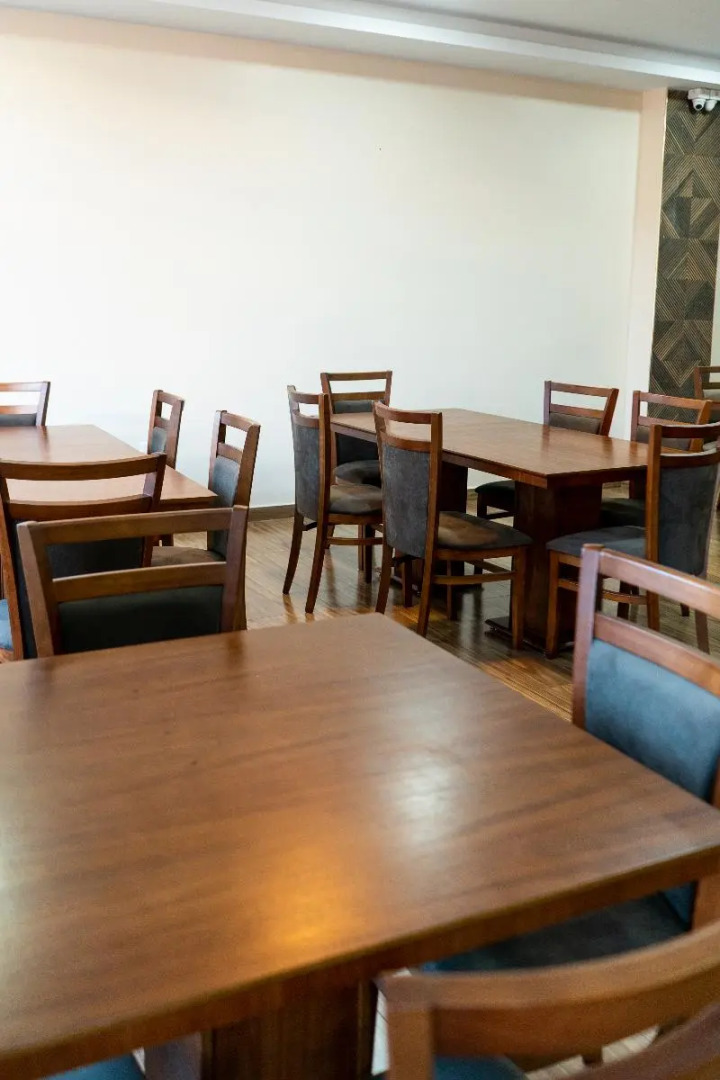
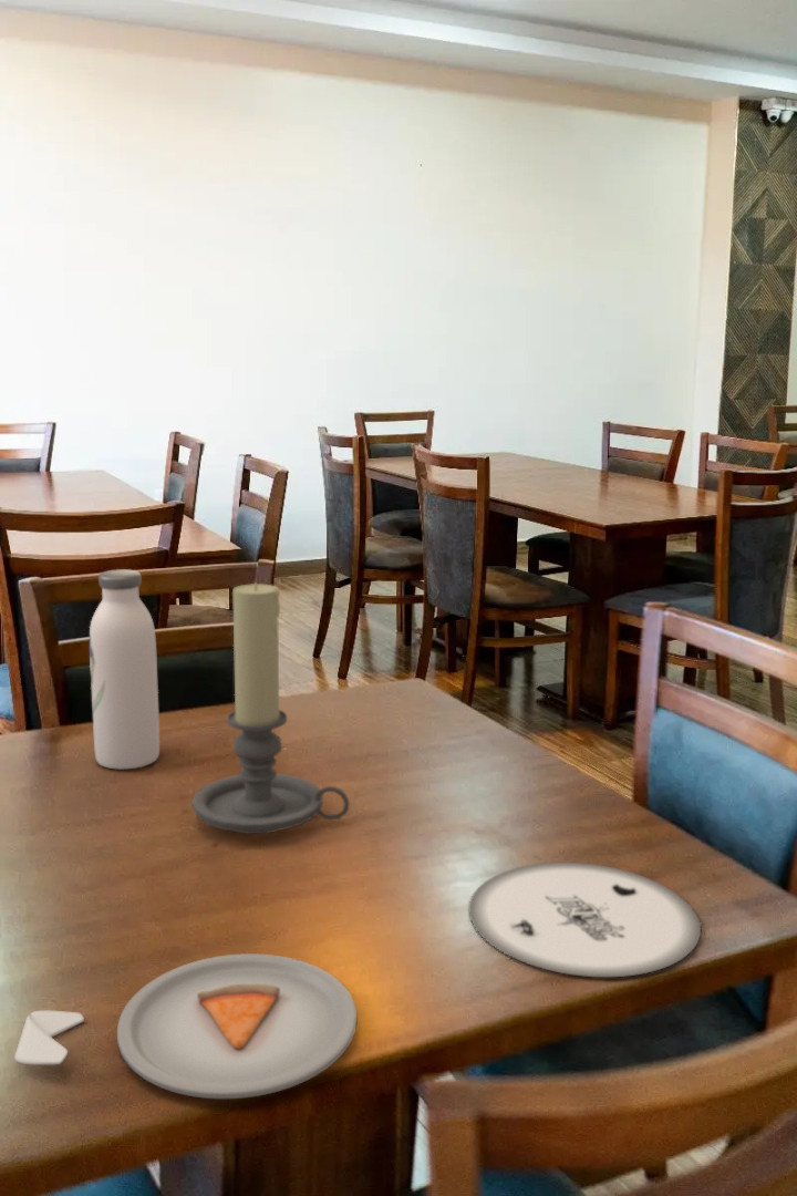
+ plate (582, 911)
+ dinner plate (192, 1021)
+ candle holder (270, 703)
+ water bottle (123, 667)
